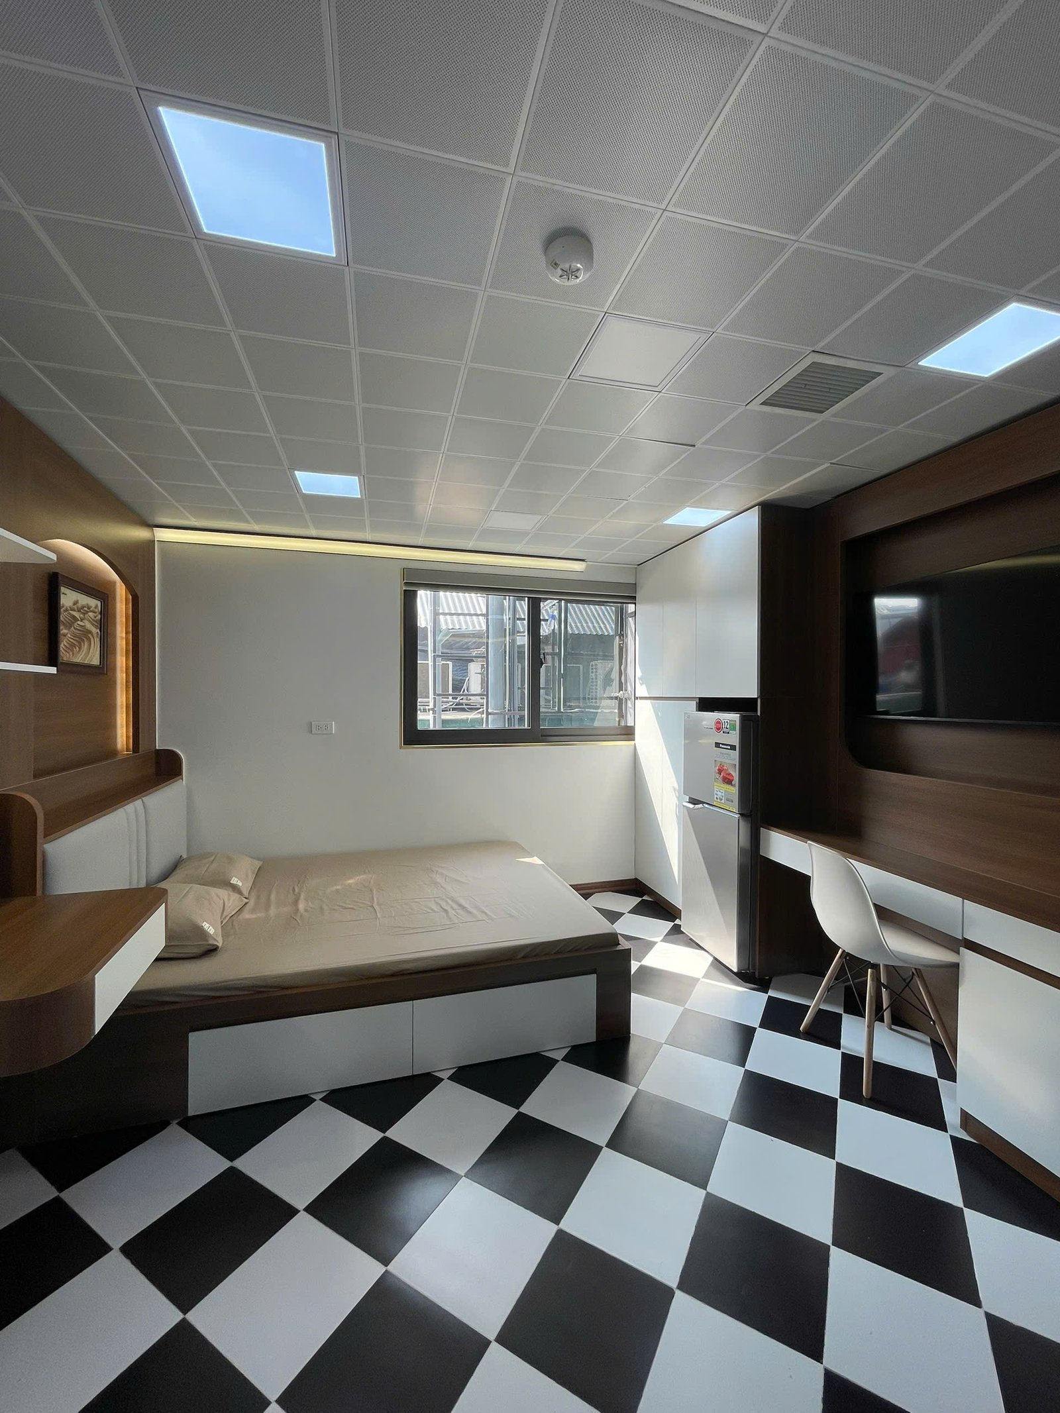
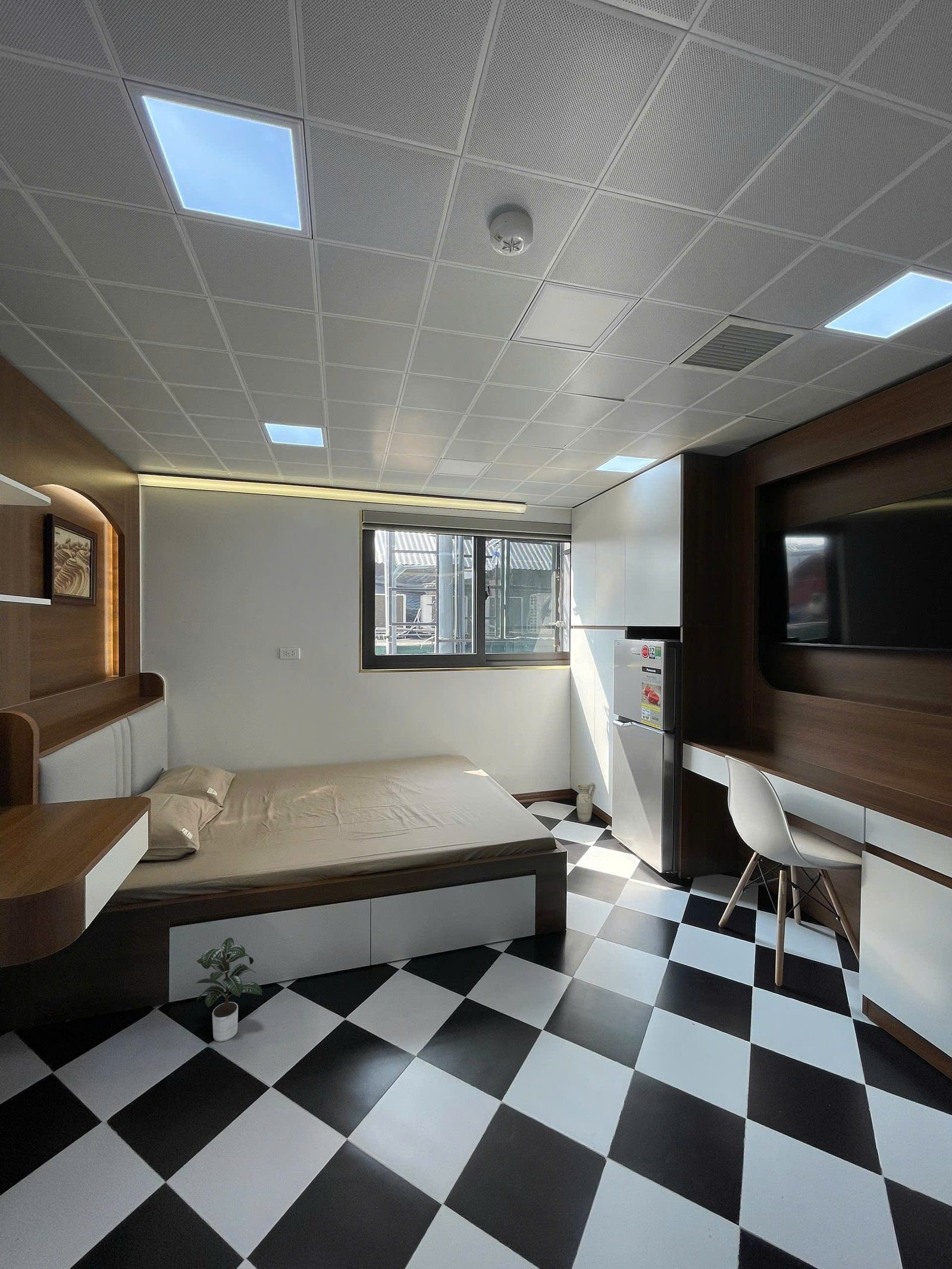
+ ceramic jug (585, 801)
+ potted plant (233, 984)
